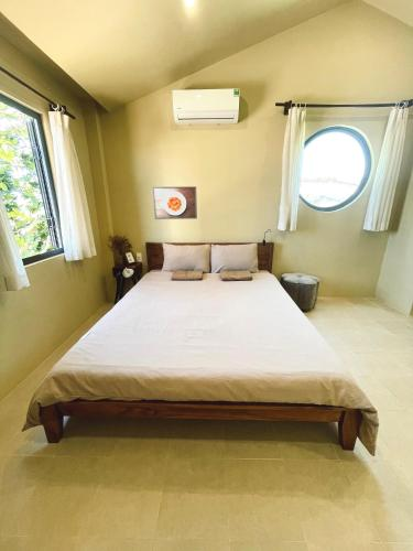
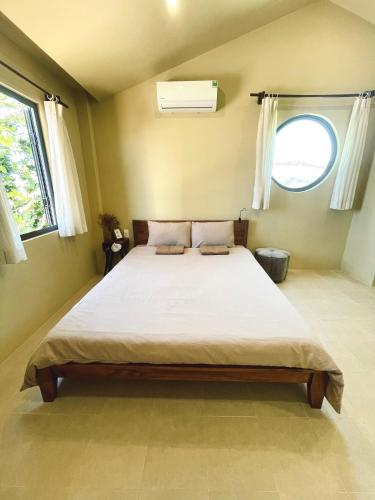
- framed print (175, 203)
